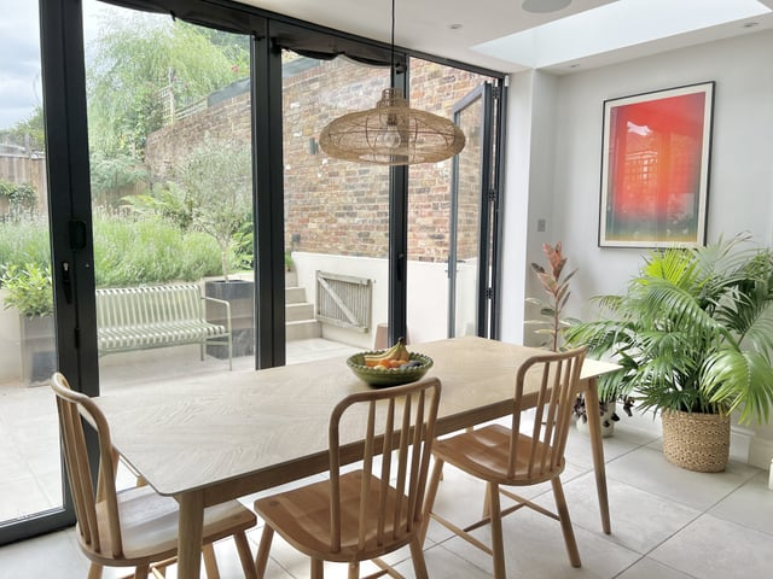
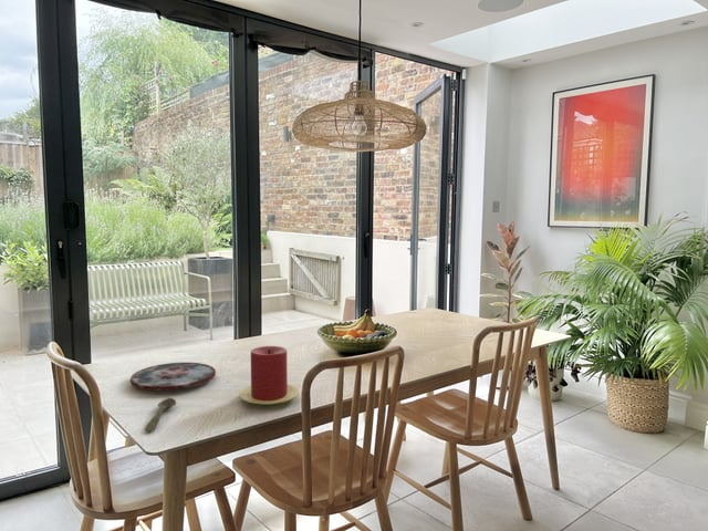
+ plate (174, 375)
+ spoon (159, 414)
+ candle (269, 374)
